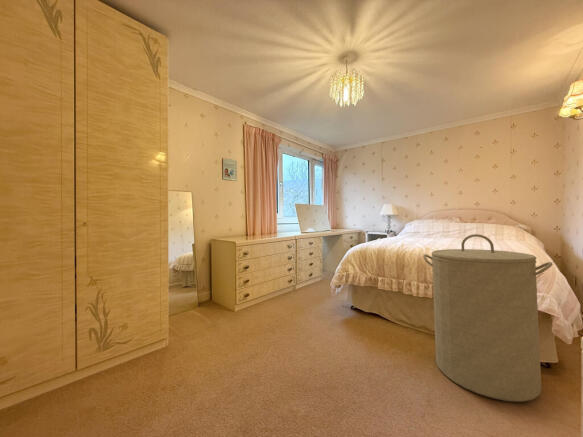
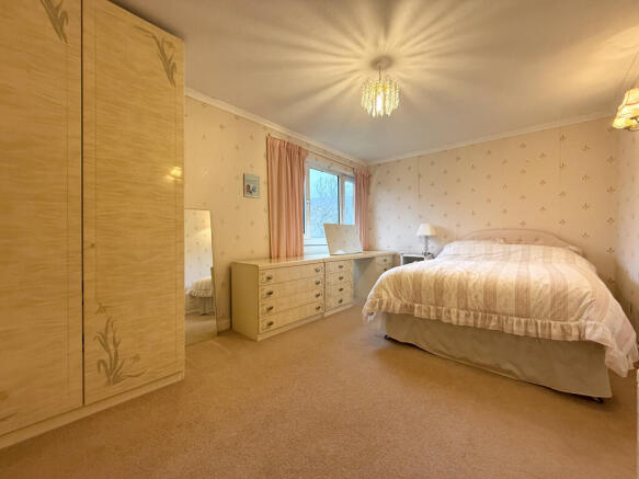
- laundry hamper (480, 303)
